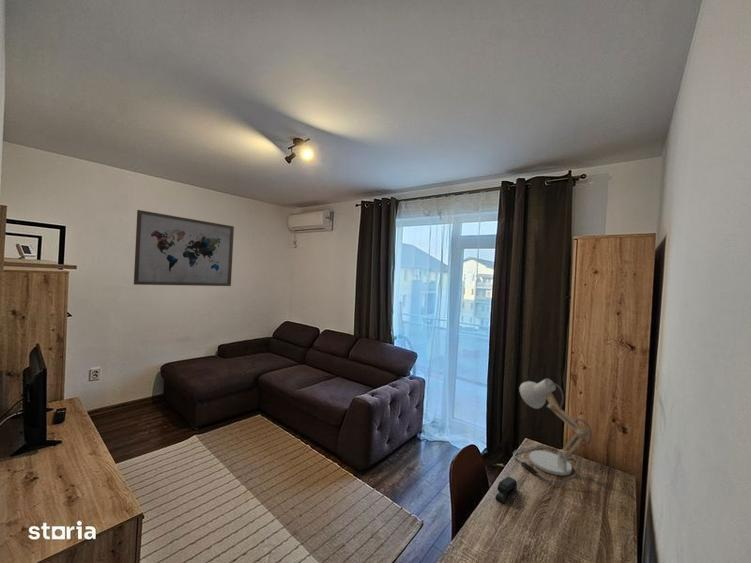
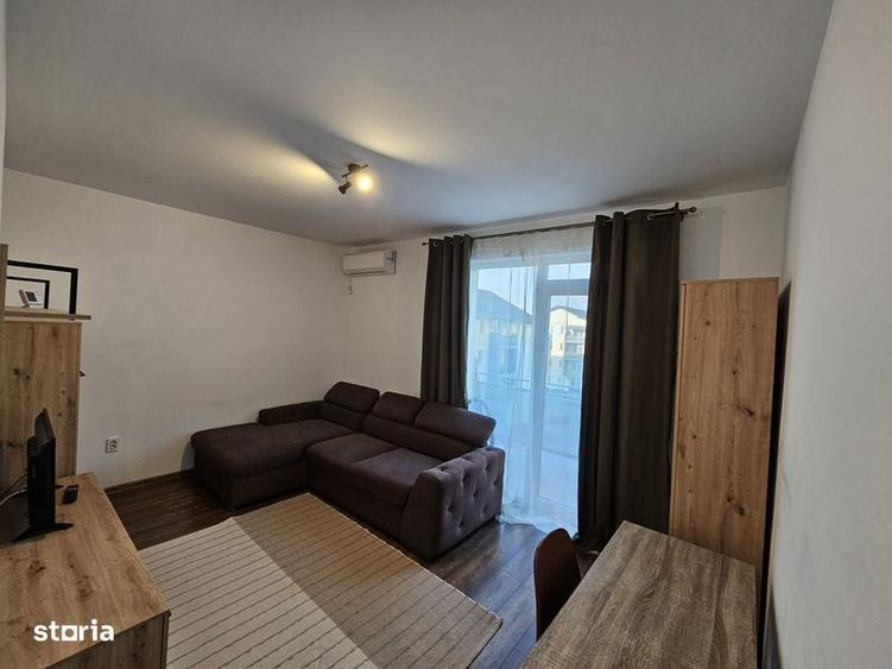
- stapler (506, 487)
- wall art (189, 252)
- desk lamp (558, 416)
